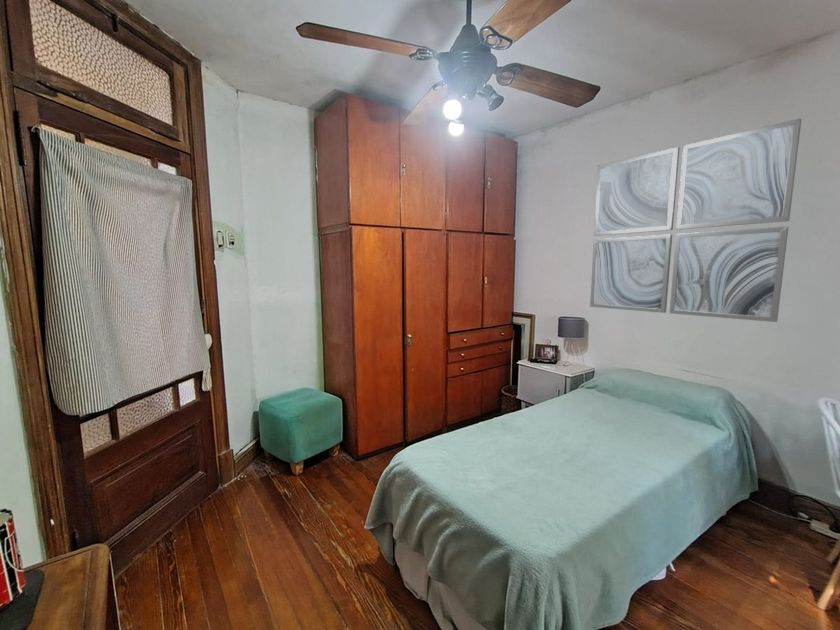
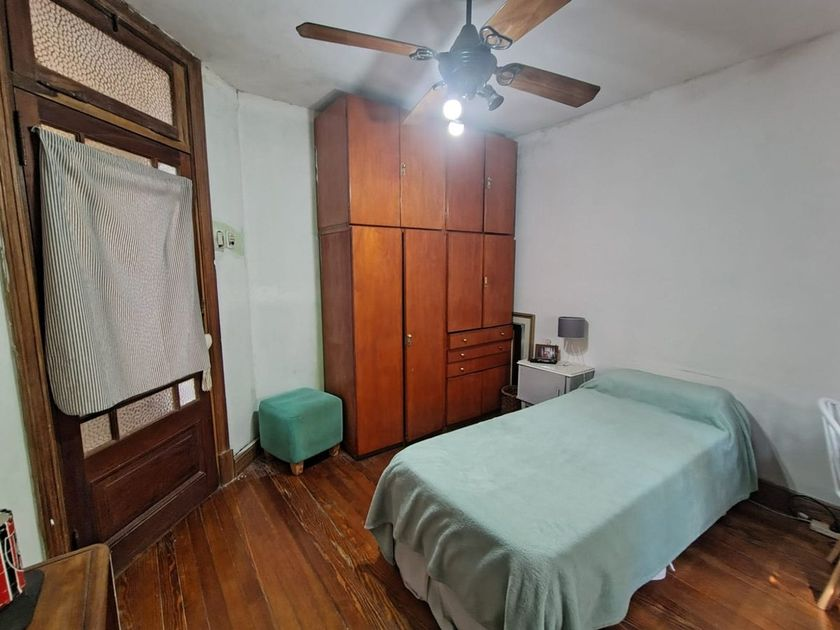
- wall art (672, 229)
